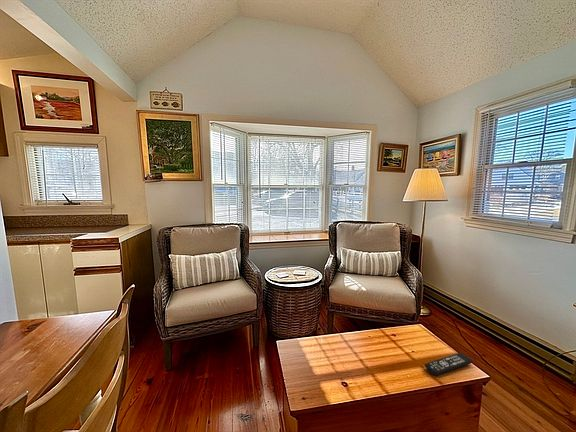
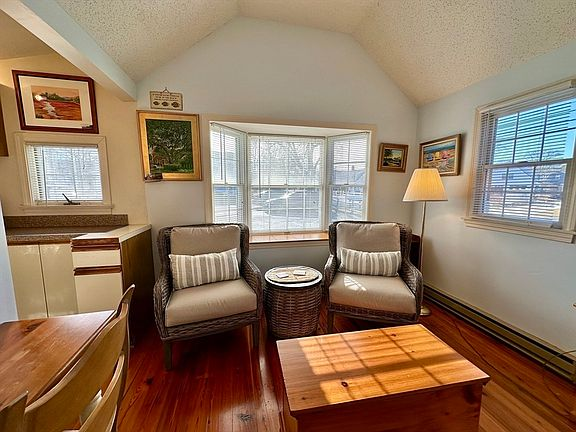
- remote control (448, 363)
